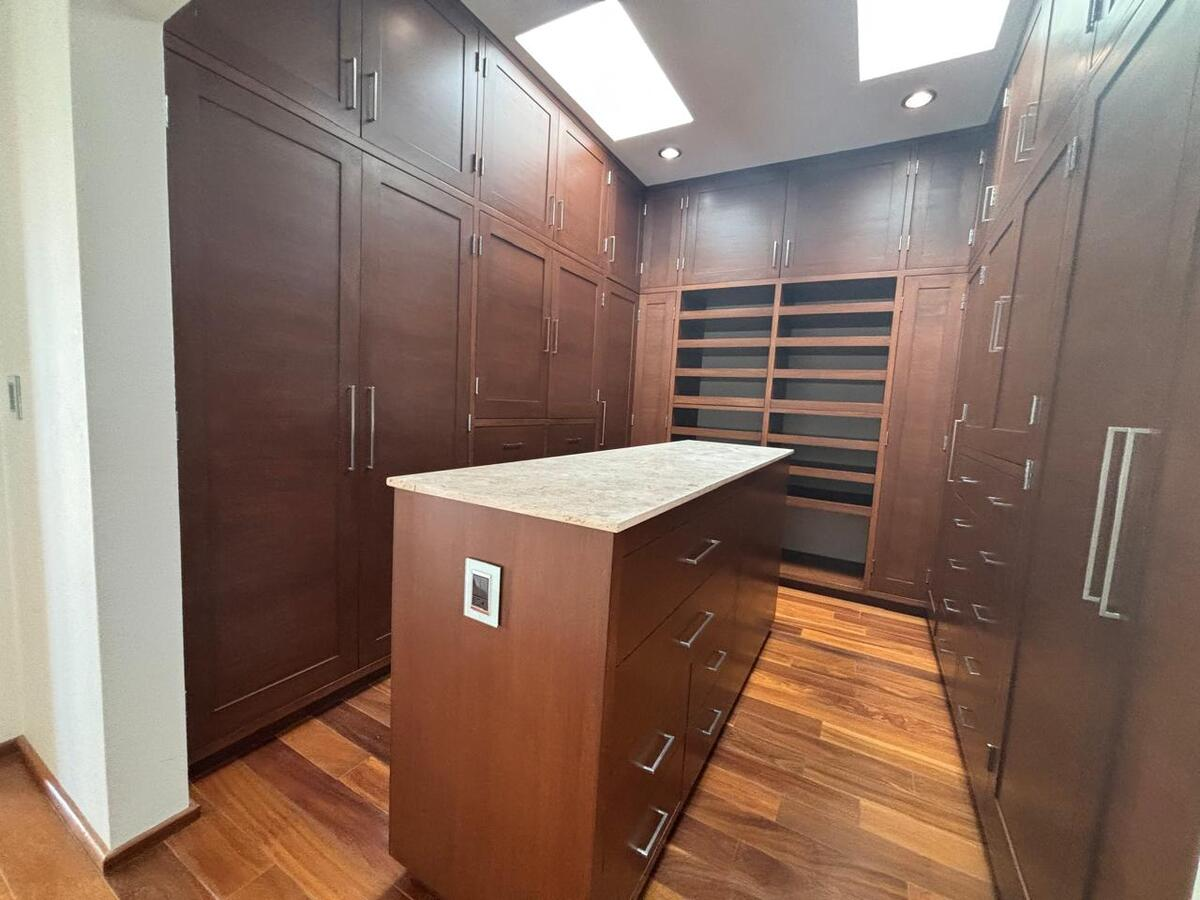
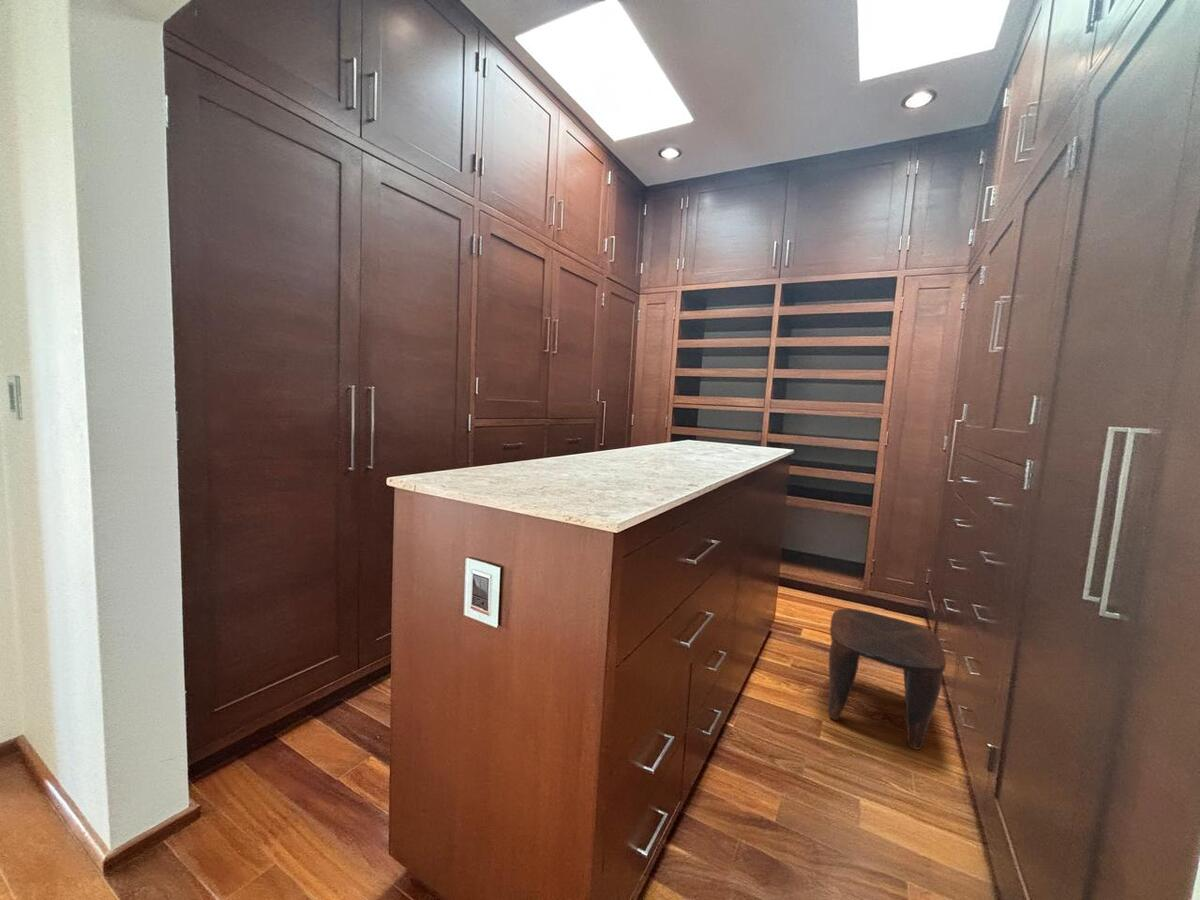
+ stool (882, 663)
